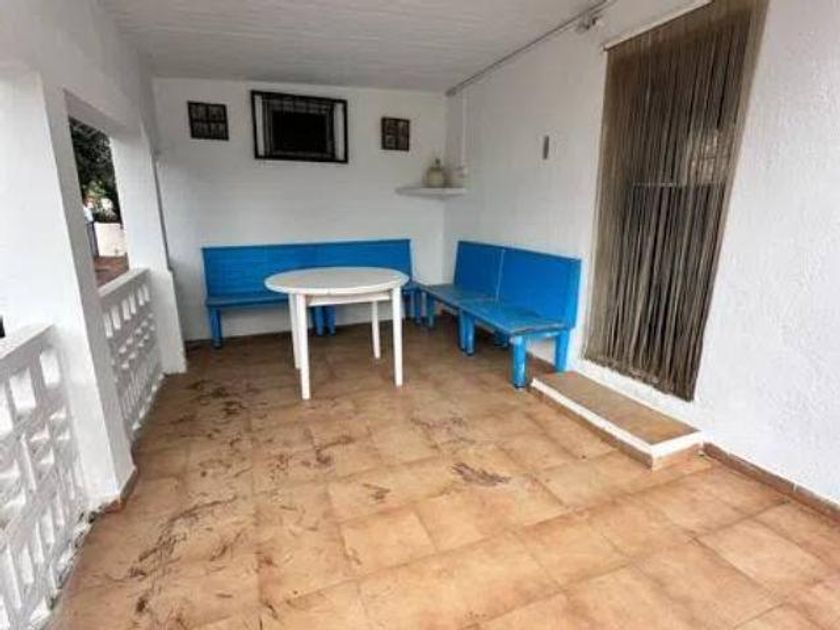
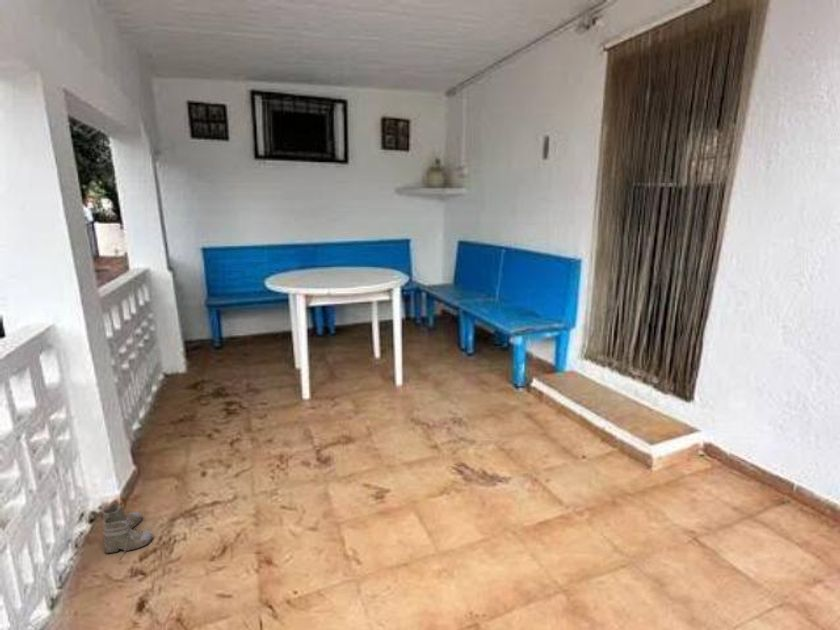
+ boots (125, 524)
